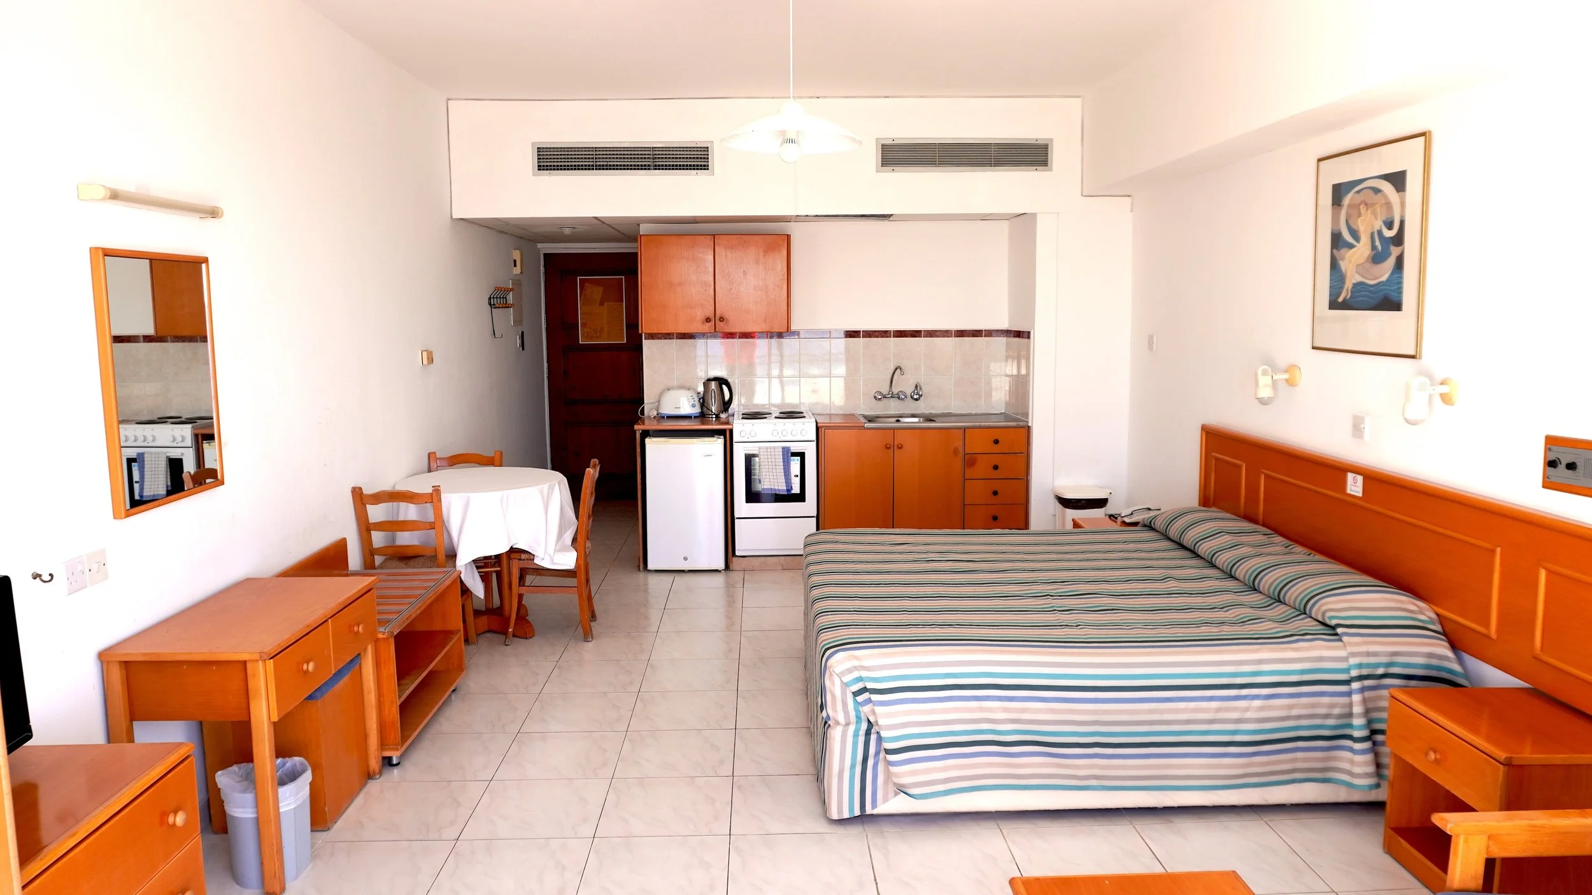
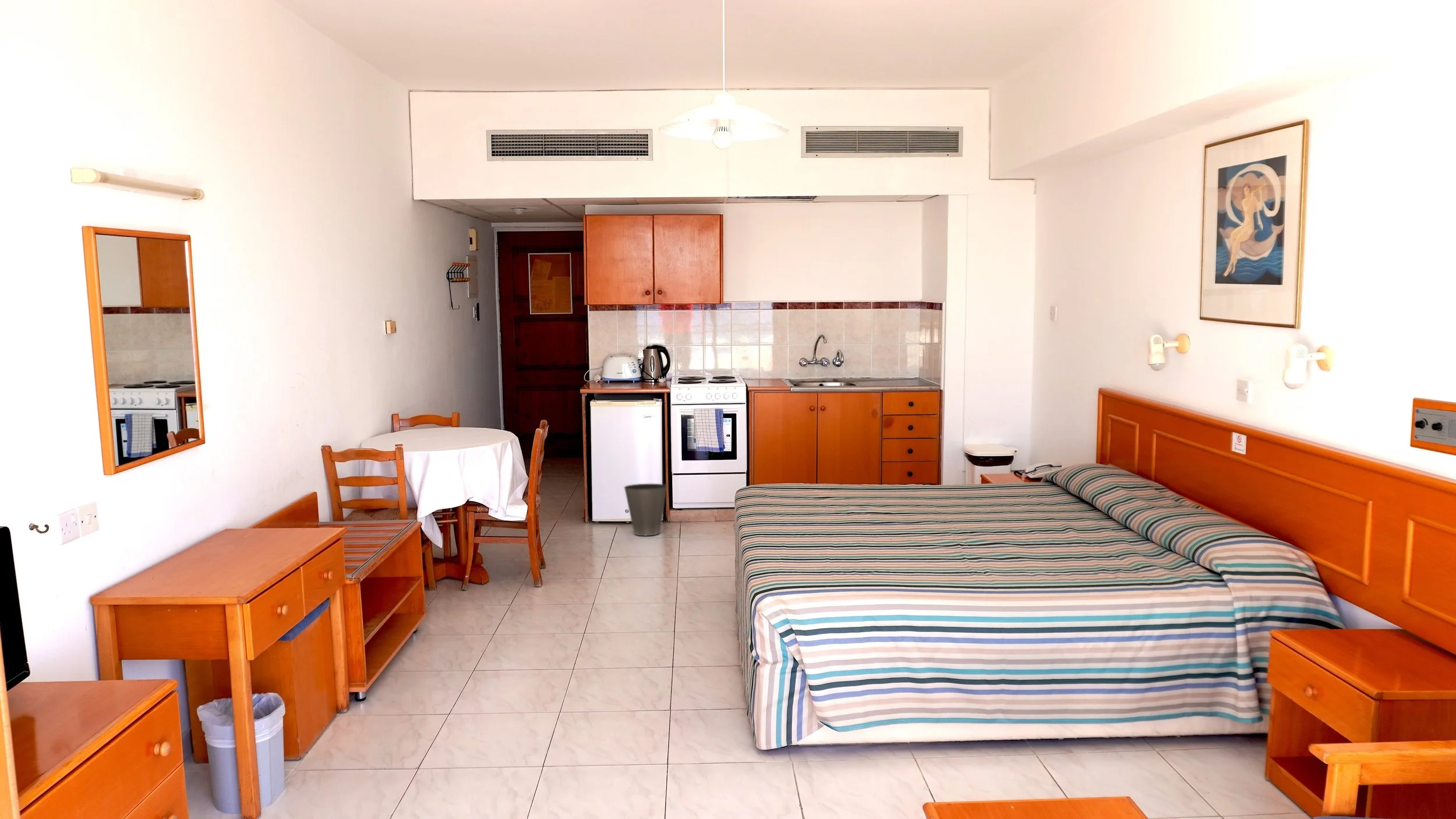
+ waste basket (646, 509)
